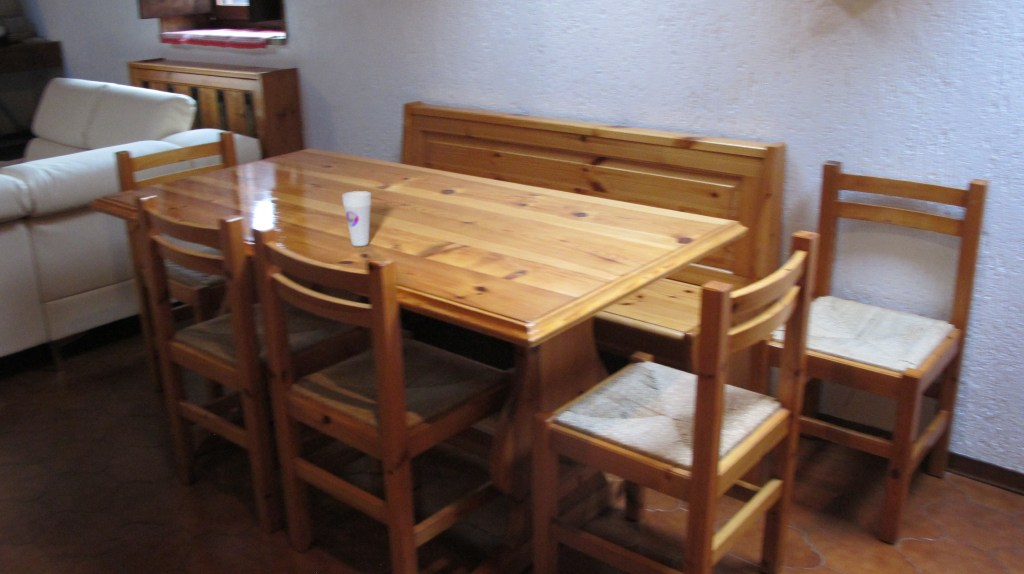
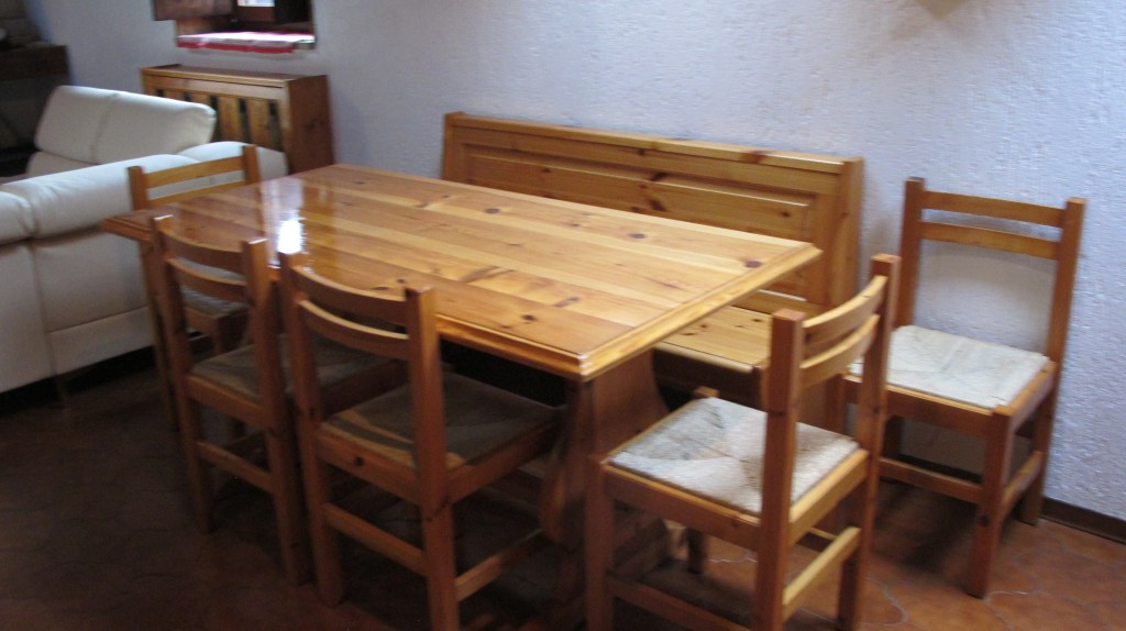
- cup (358, 219)
